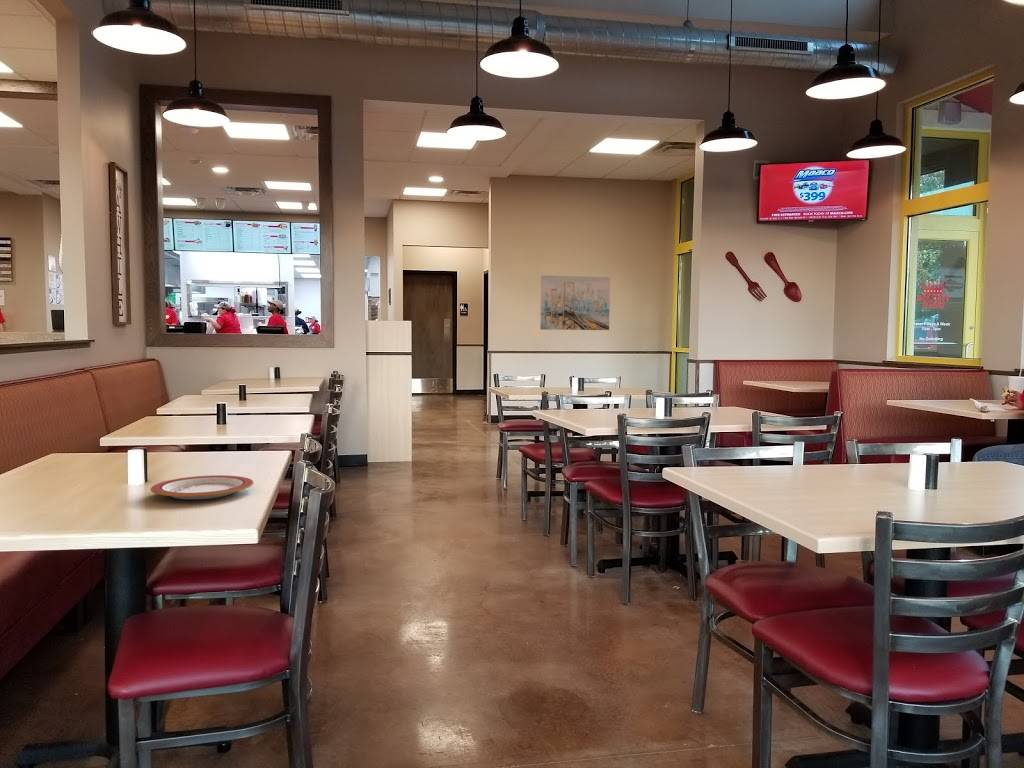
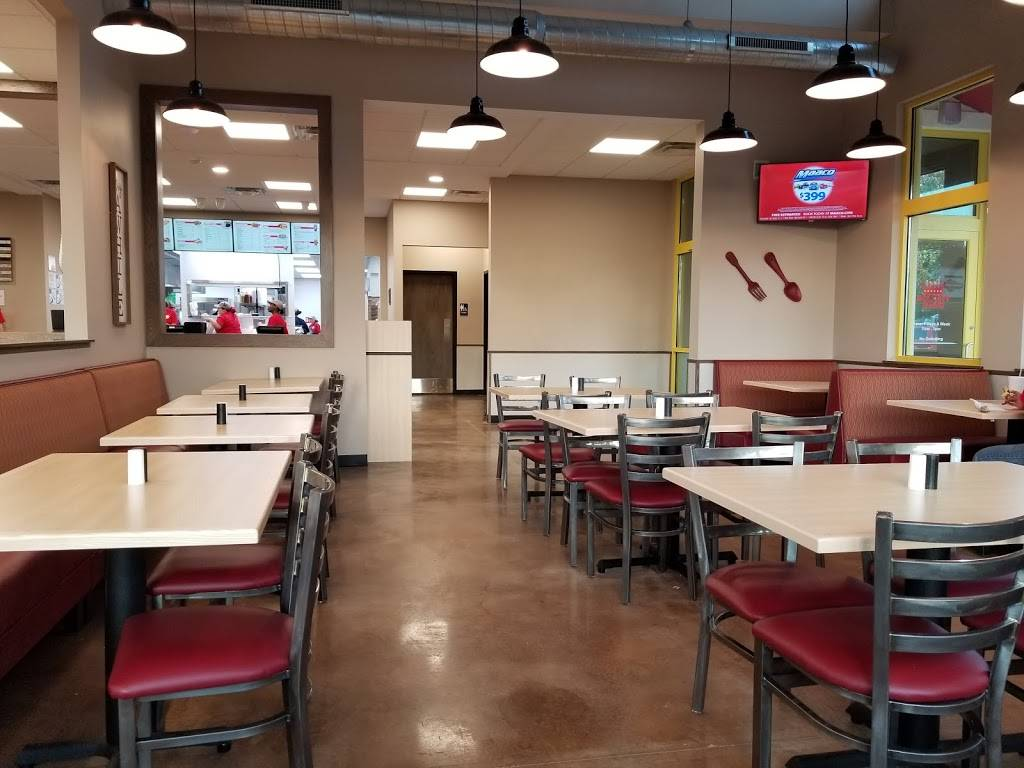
- plate (203, 488)
- wall art (575, 303)
